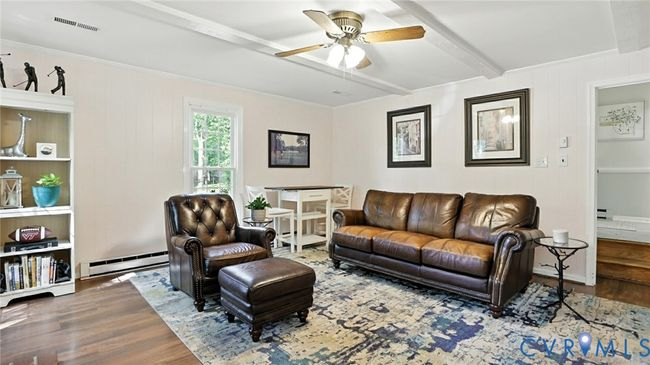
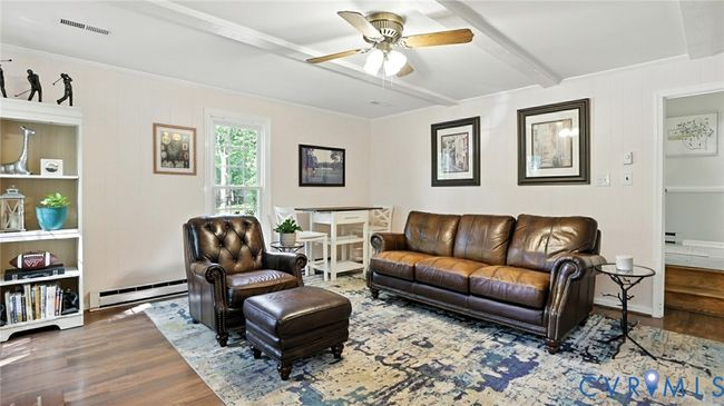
+ wall art (175, 150)
